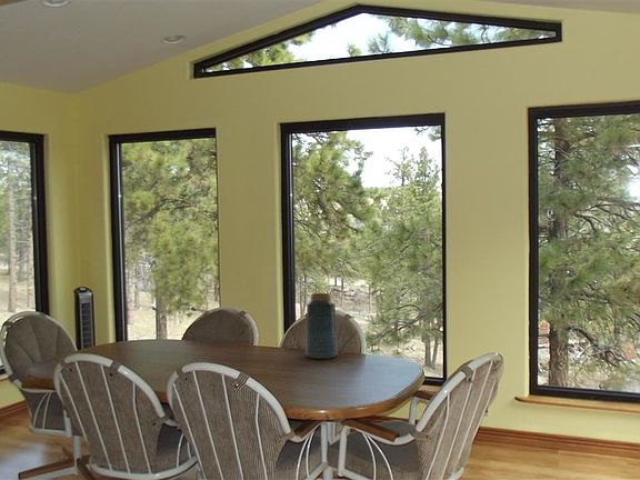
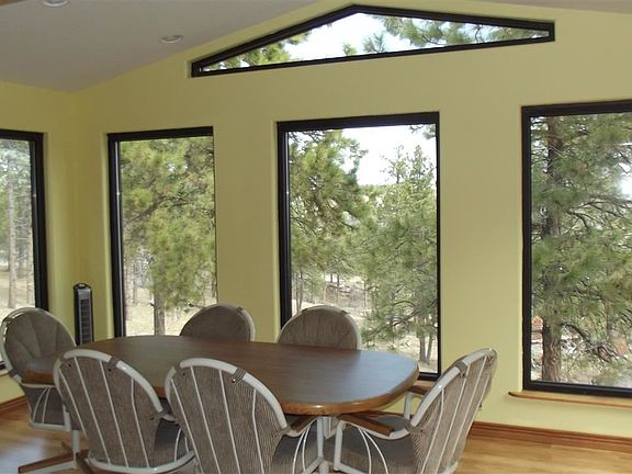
- vase (321, 324)
